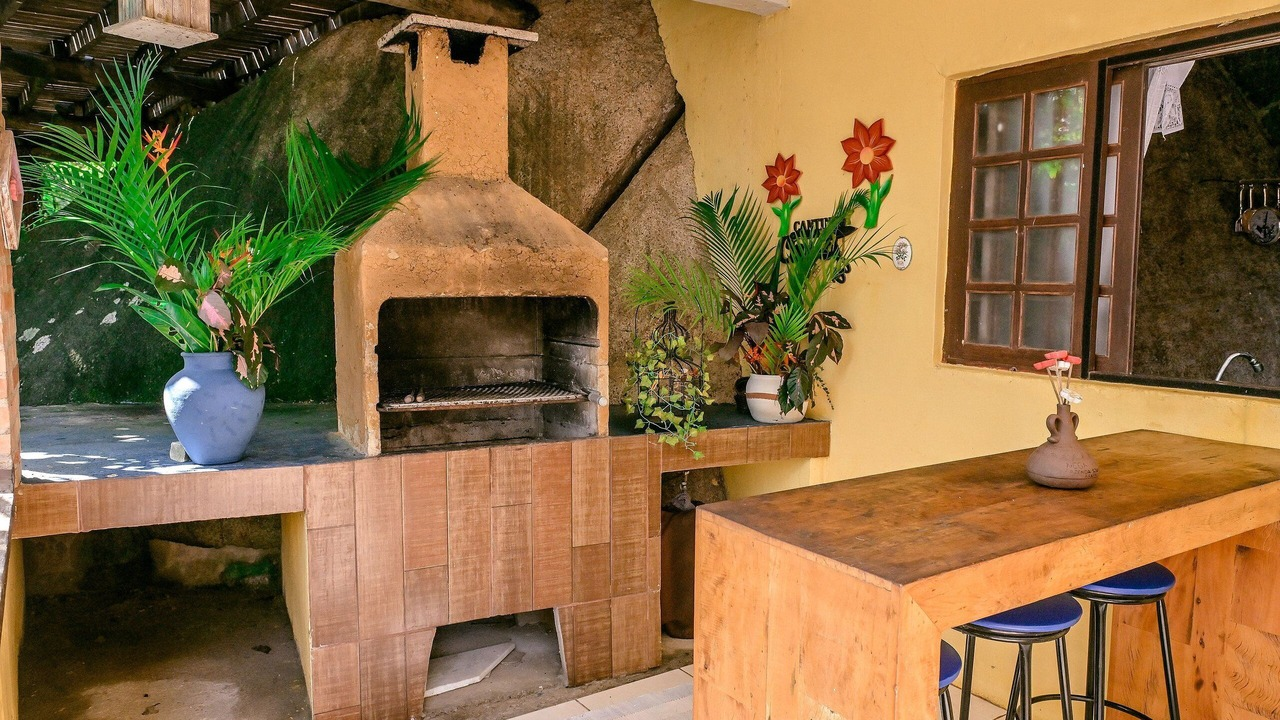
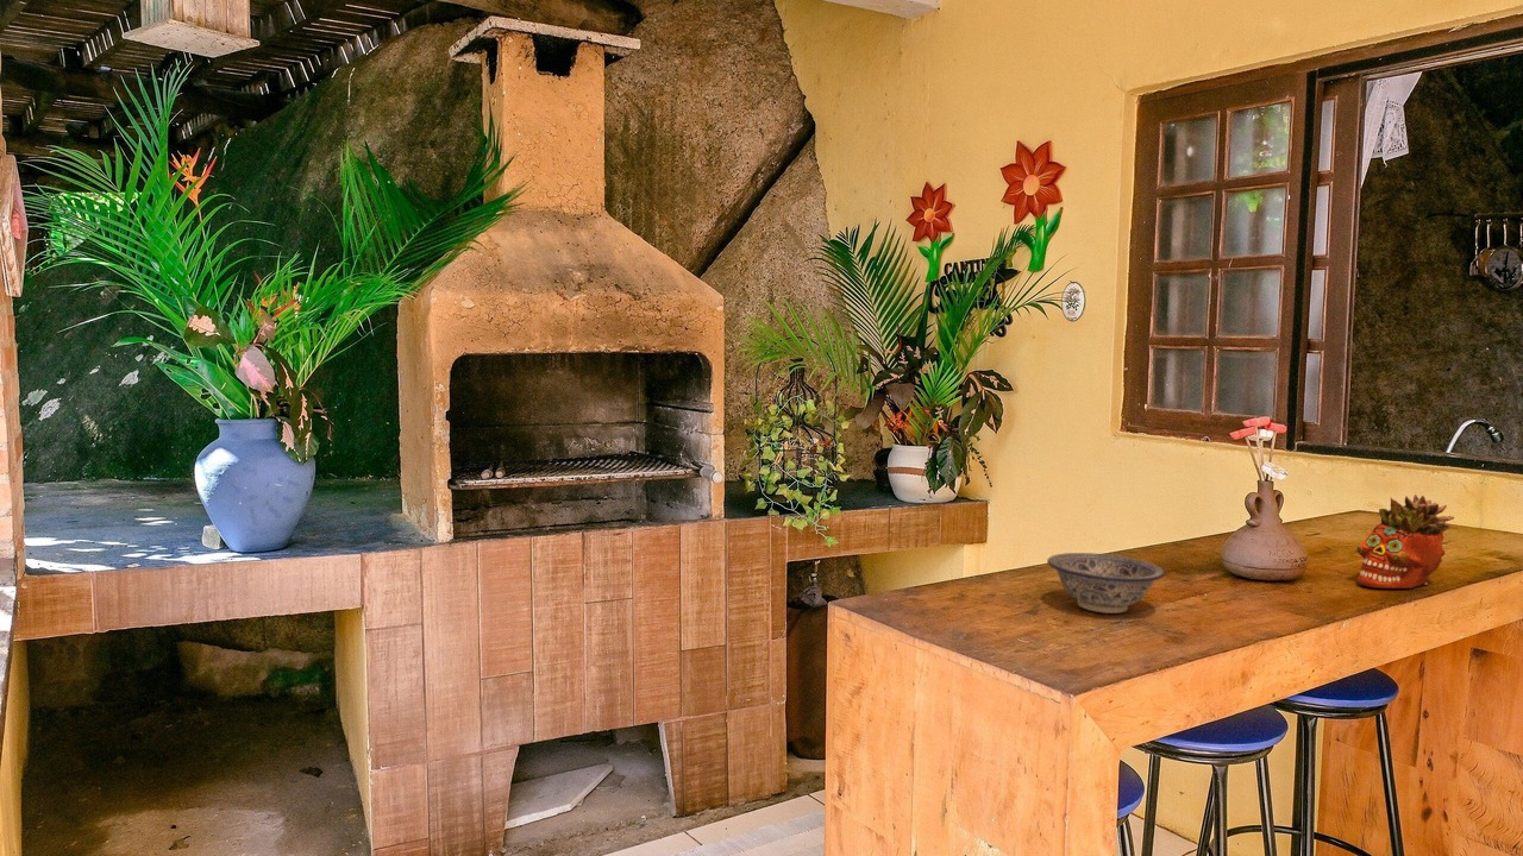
+ succulent planter (1402, 539)
+ bowl (1104, 585)
